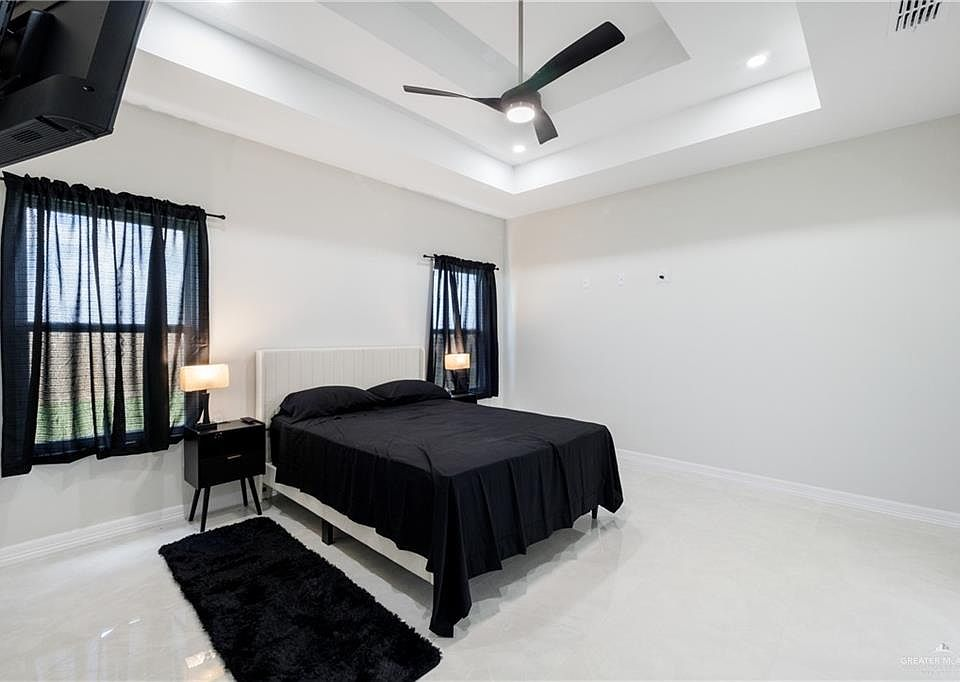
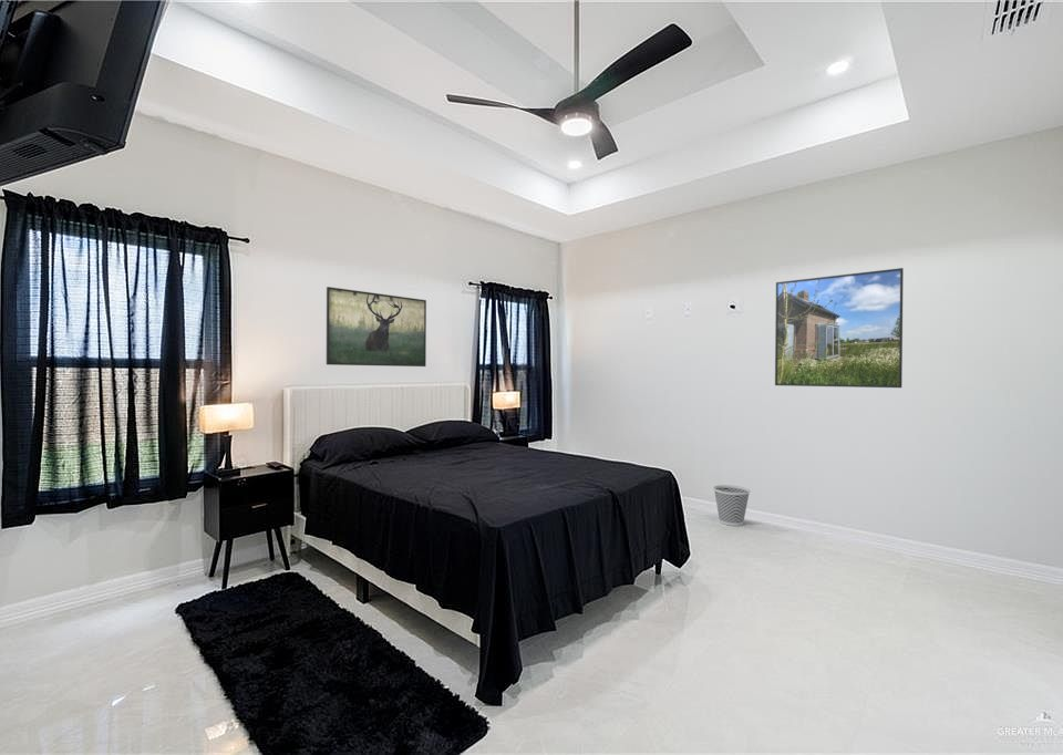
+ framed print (834, 331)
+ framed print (380, 330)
+ wastebasket (731, 505)
